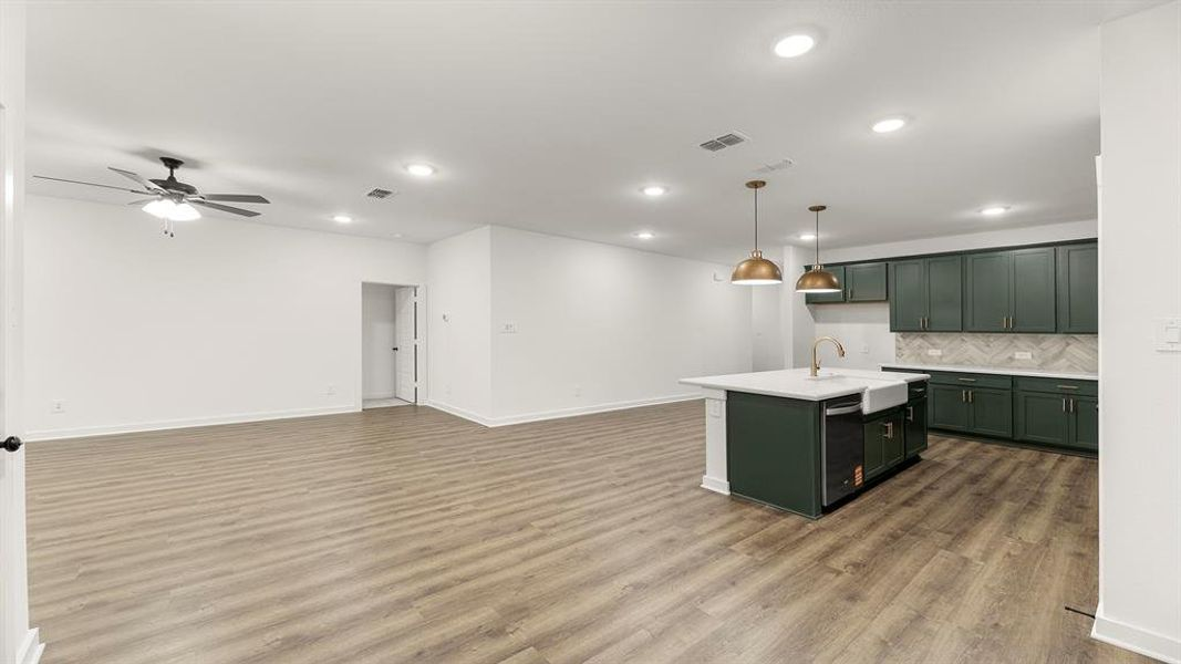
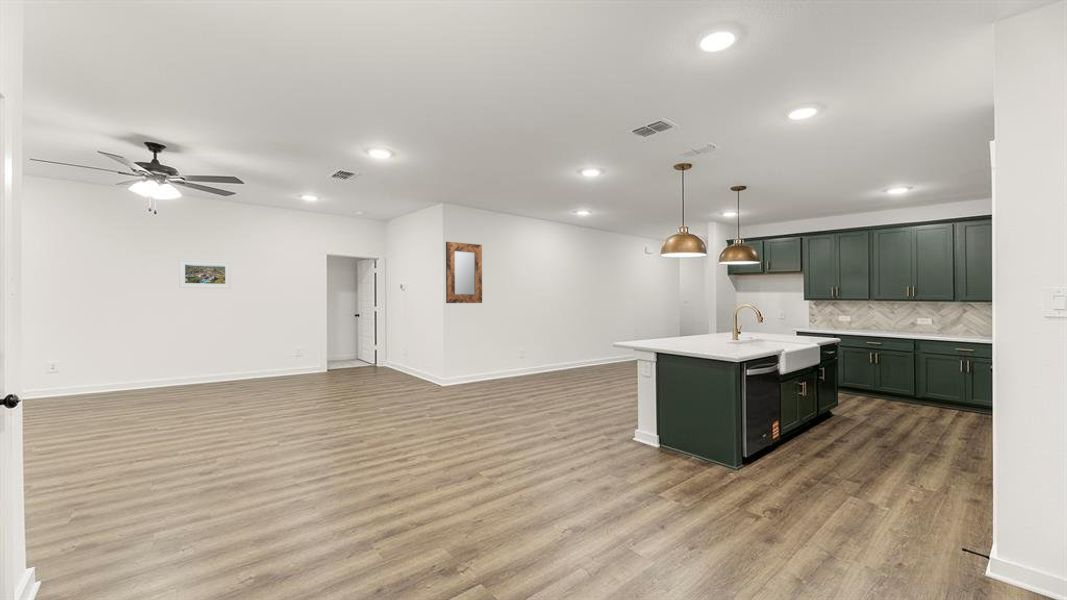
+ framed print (205, 274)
+ home mirror (464, 273)
